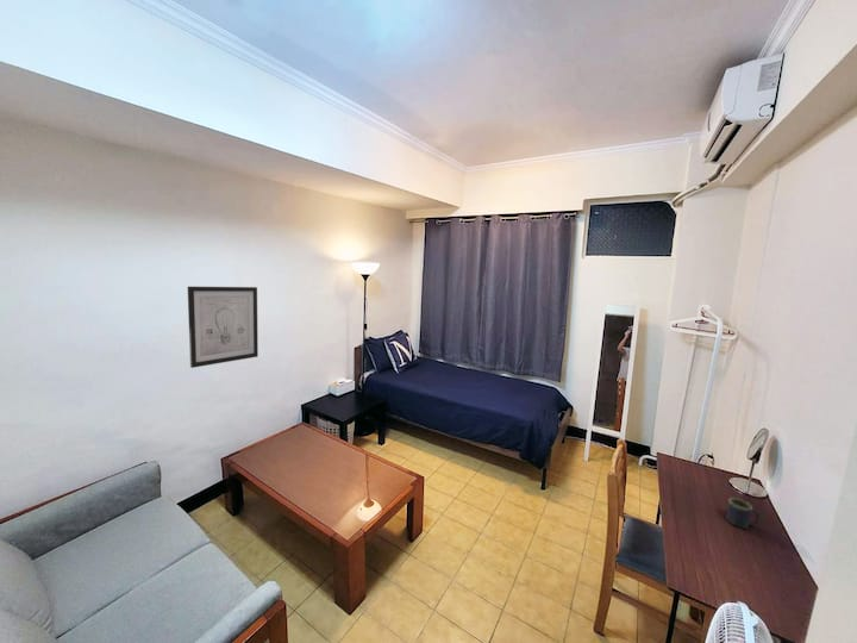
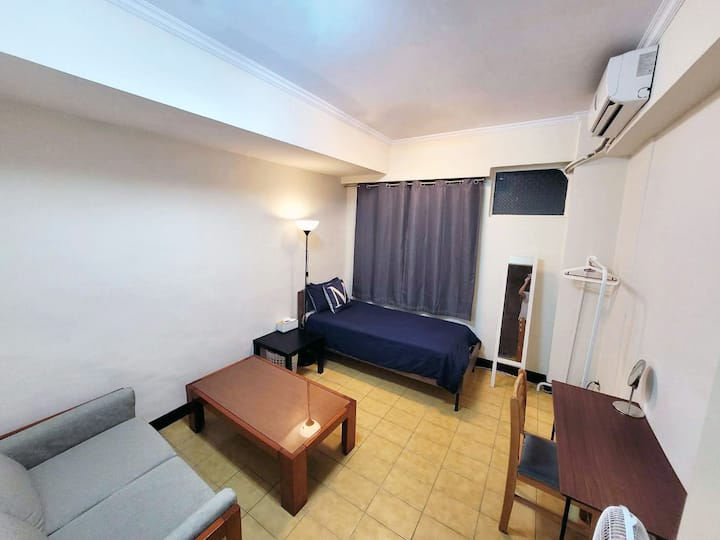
- mug (743, 513)
- wall art (225, 324)
